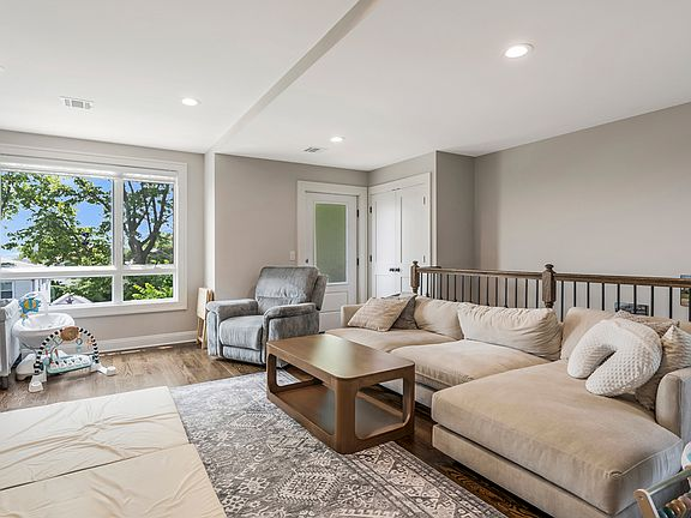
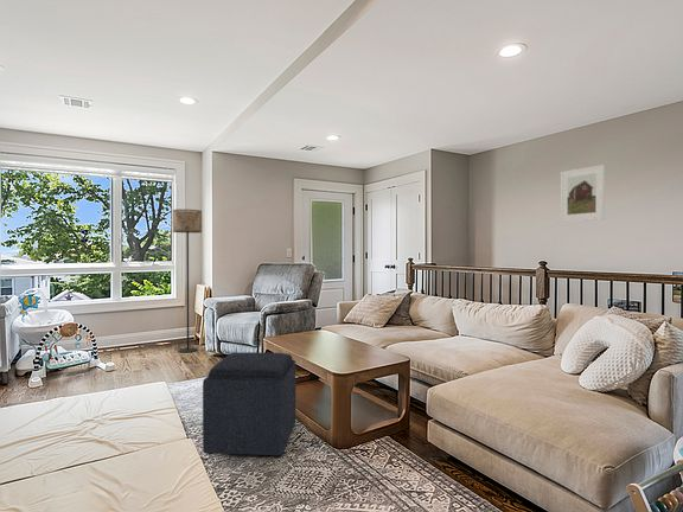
+ ottoman (253, 398)
+ floor lamp (187, 280)
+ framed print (581, 194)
